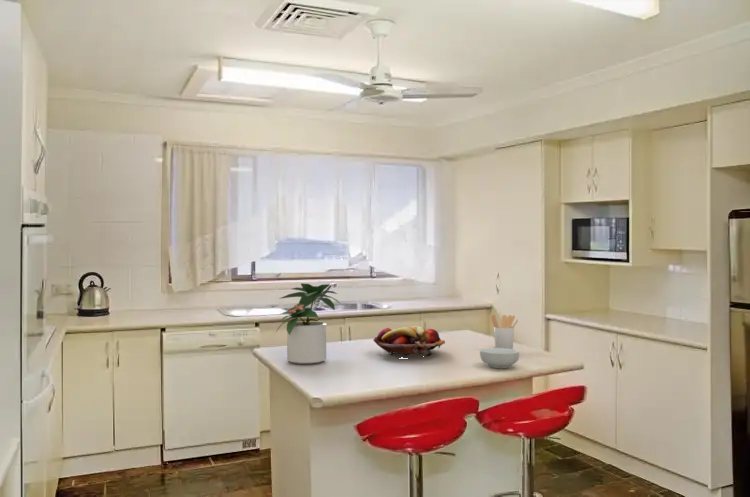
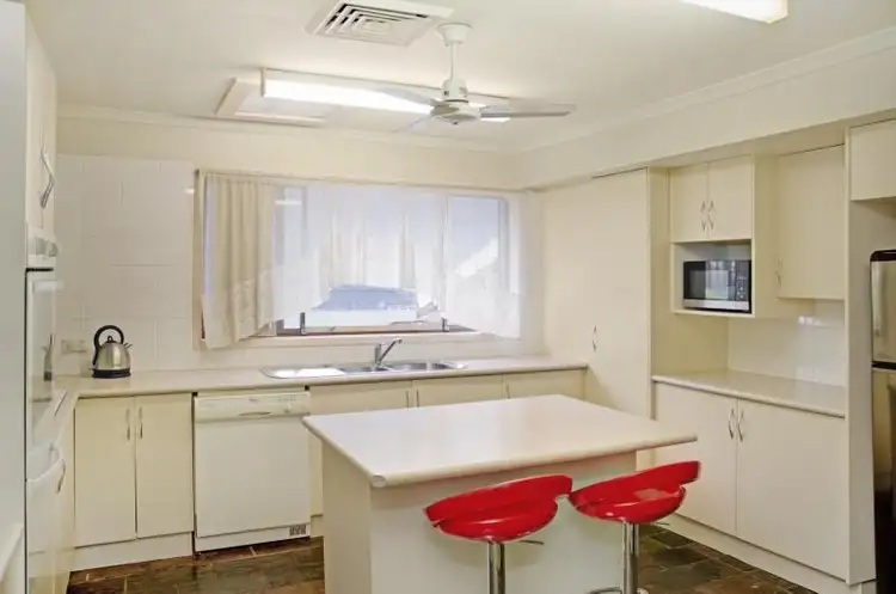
- fruit basket (410, 340)
- utensil holder (505, 332)
- cereal bowl (499, 358)
- potted plant (308, 321)
